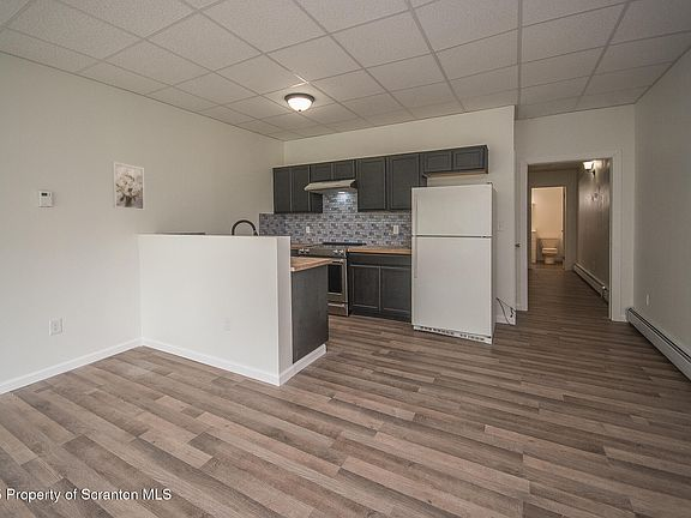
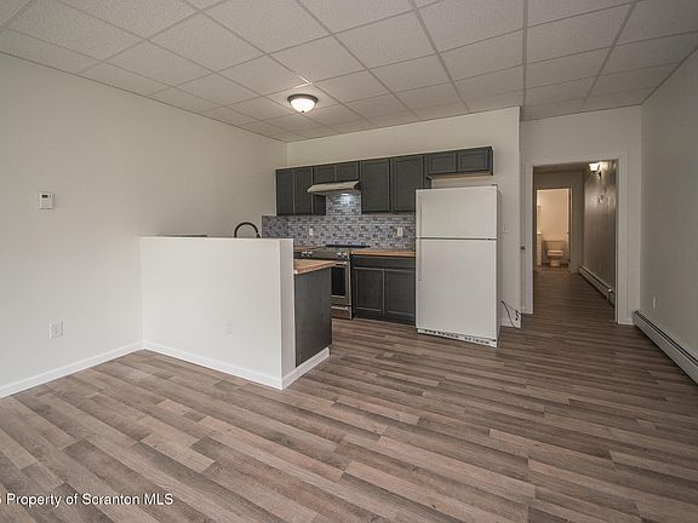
- wall art (128, 187)
